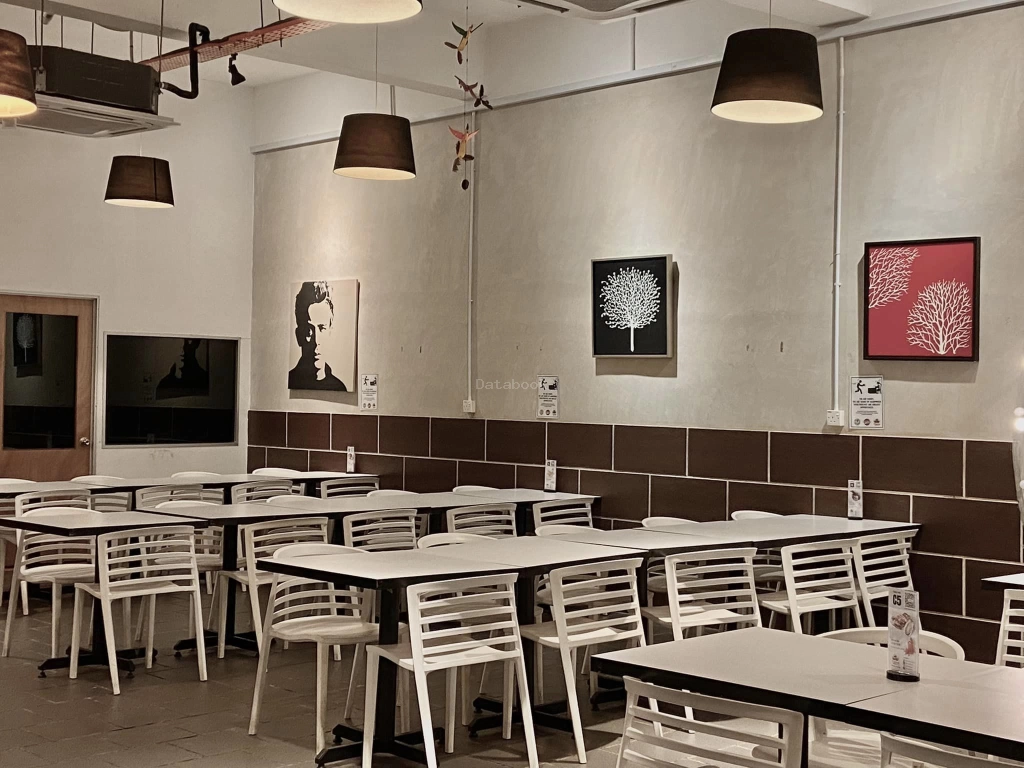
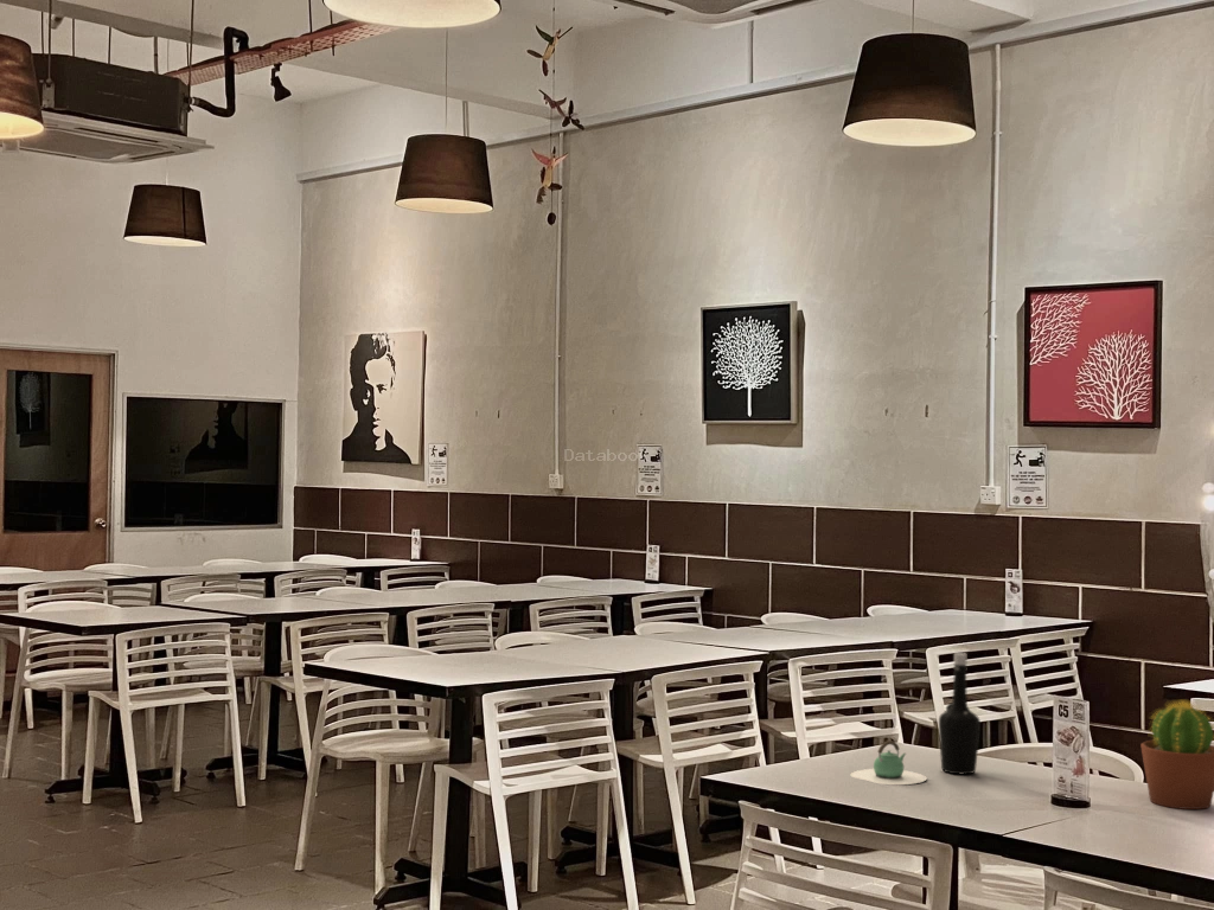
+ teapot (888, 758)
+ potted cactus (1181, 749)
+ bottle (959, 712)
